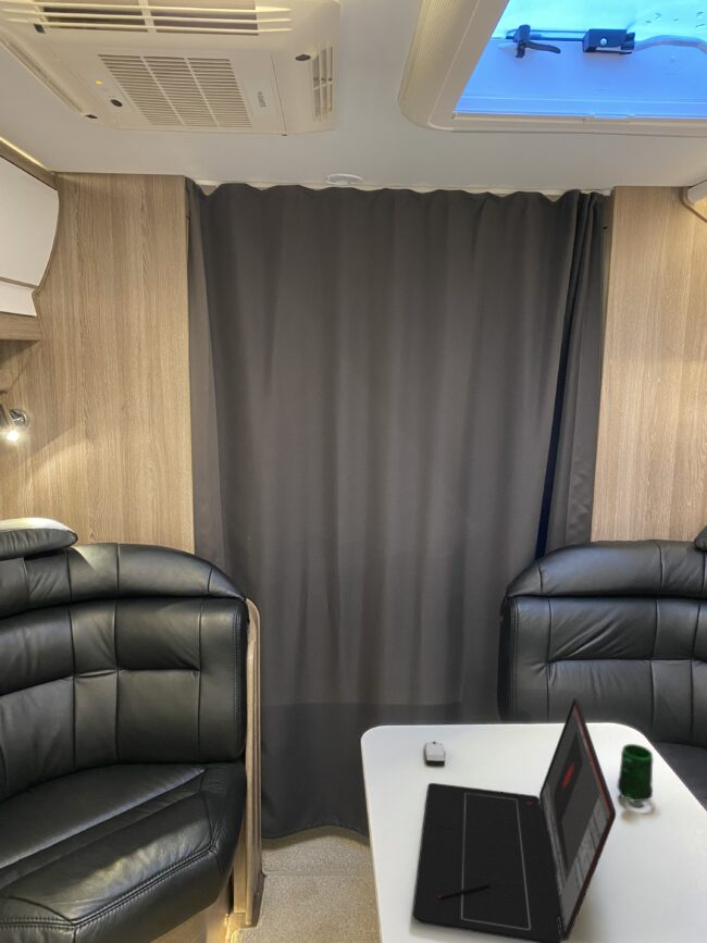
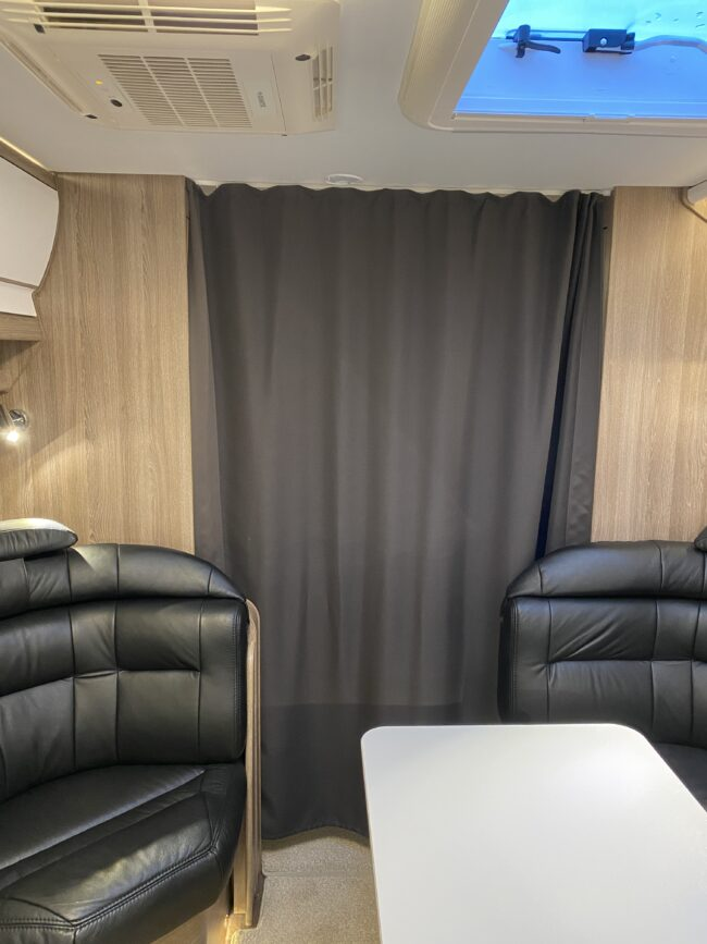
- computer mouse (434, 750)
- mug (632, 778)
- laptop (504, 798)
